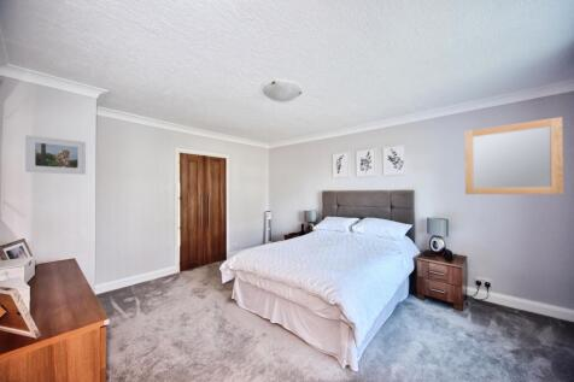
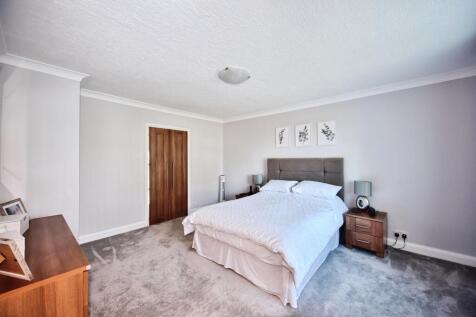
- home mirror (508, 159)
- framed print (57, 155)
